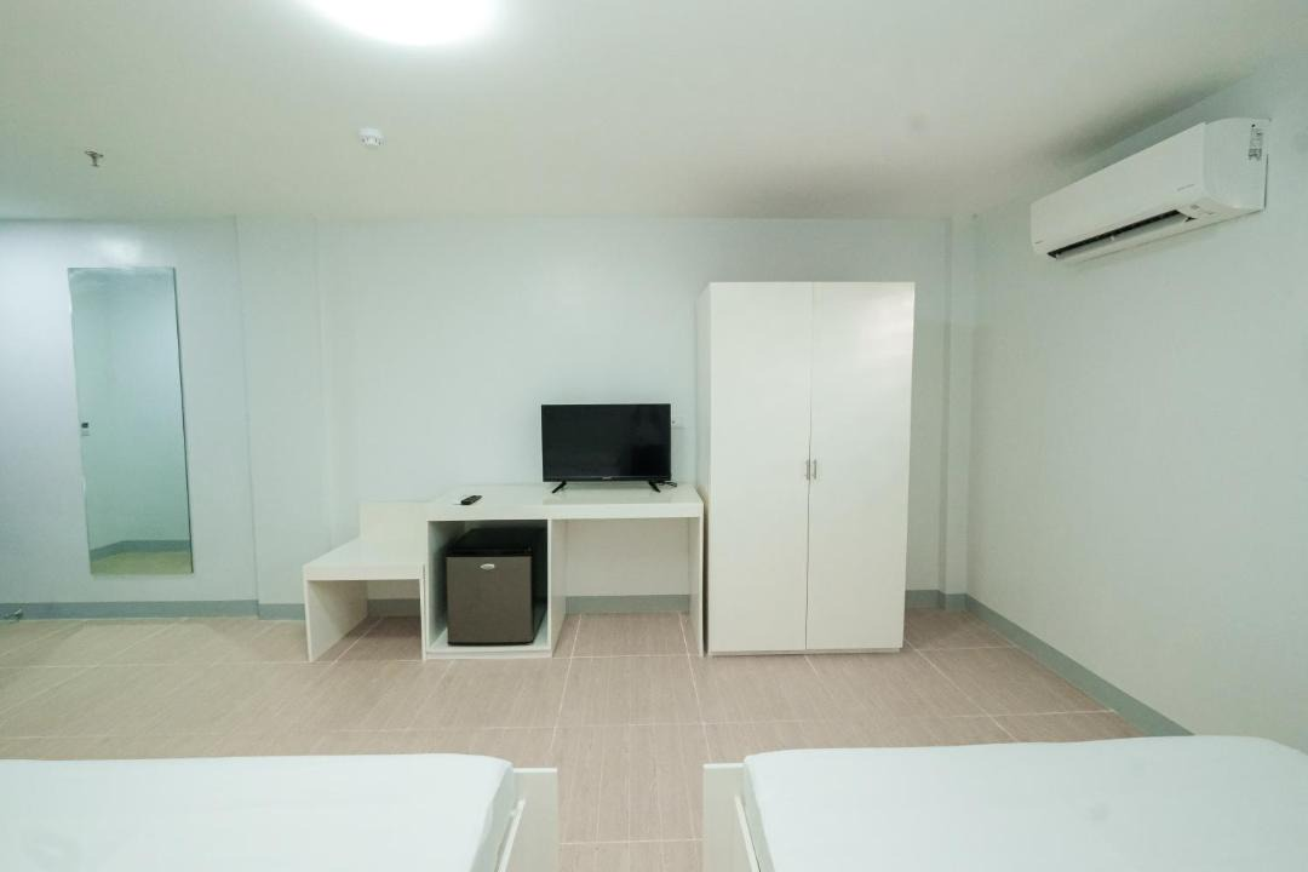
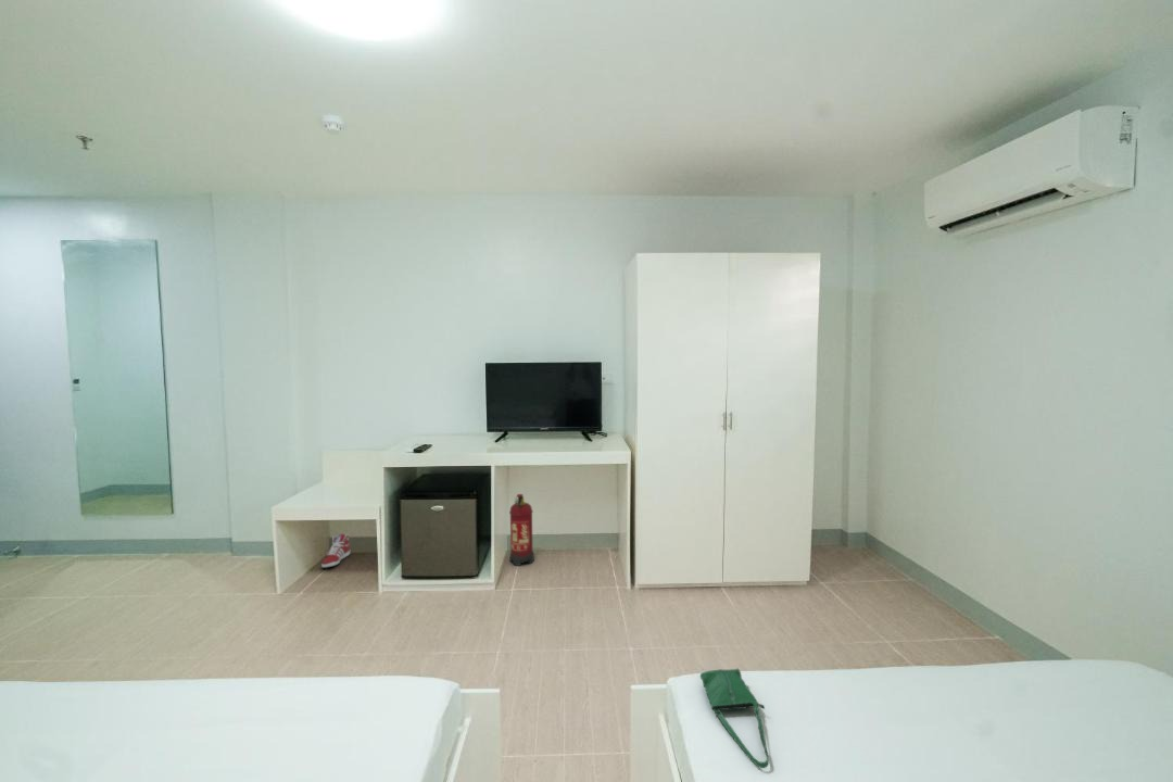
+ sneaker (336, 548)
+ fire extinguisher (521, 526)
+ shoulder bag (741, 708)
